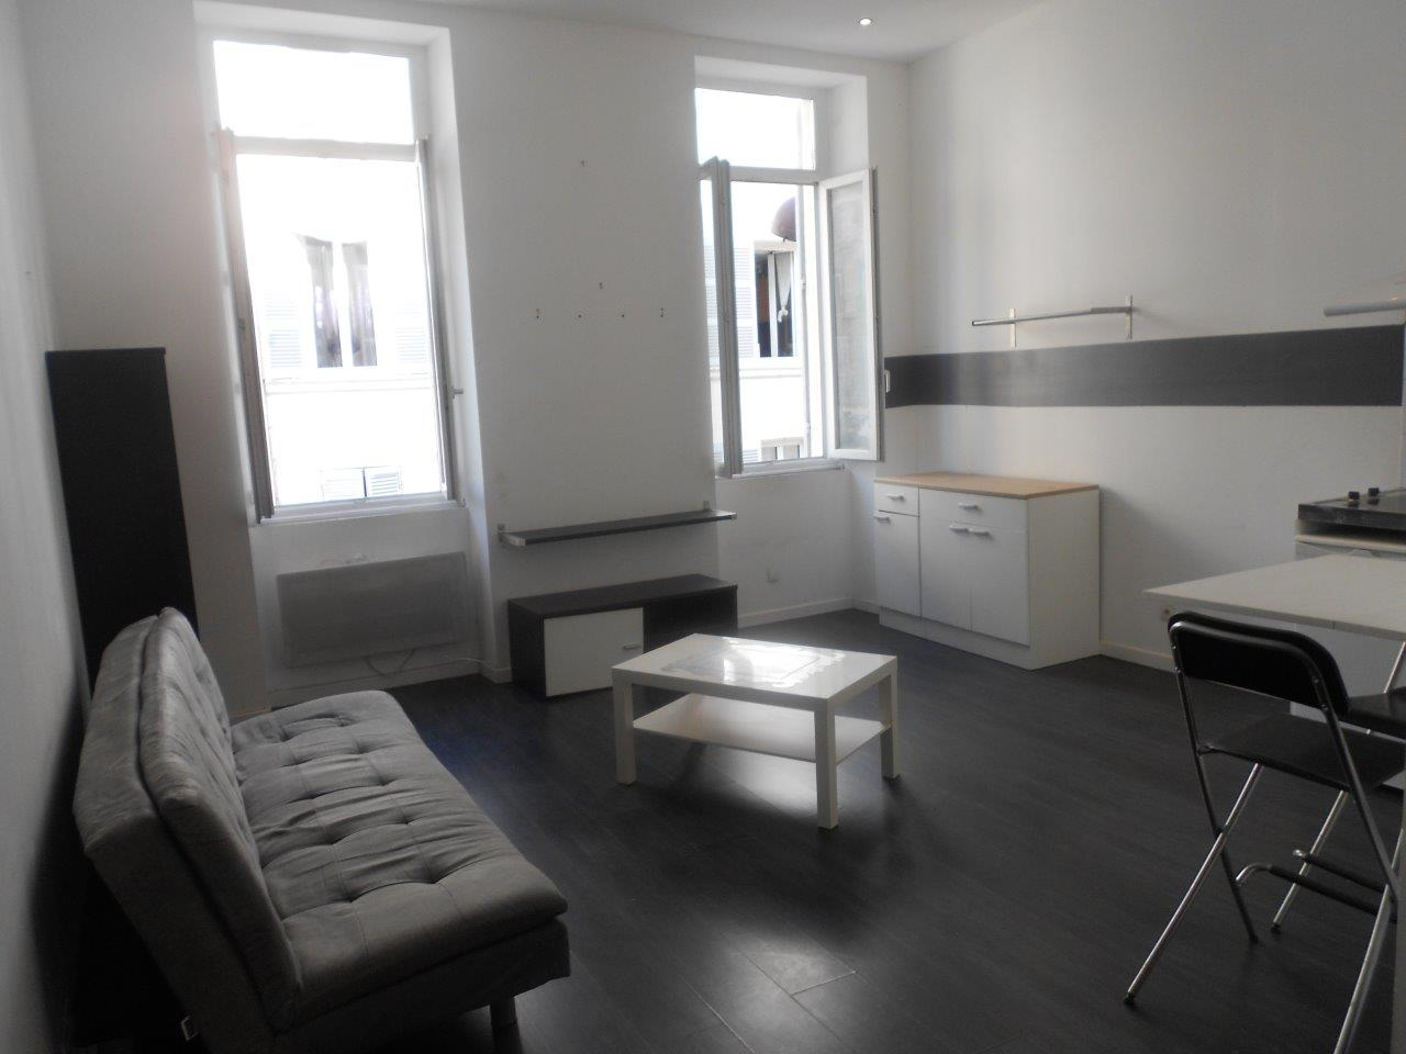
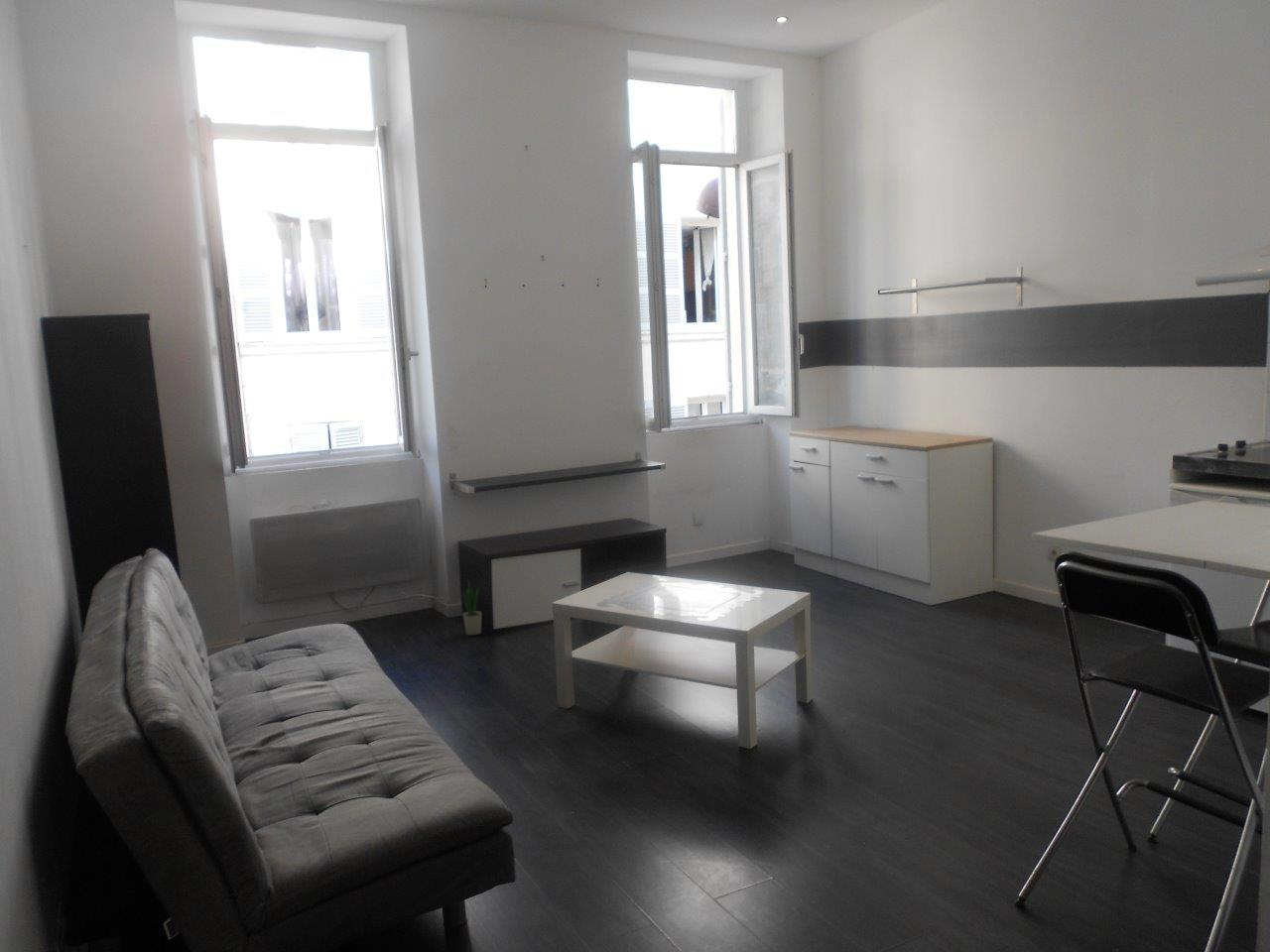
+ potted plant (471, 606)
